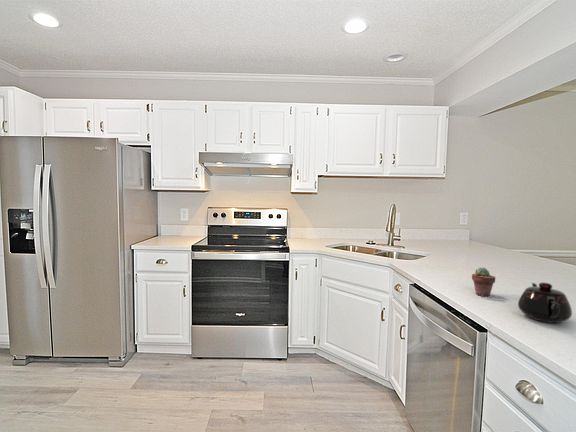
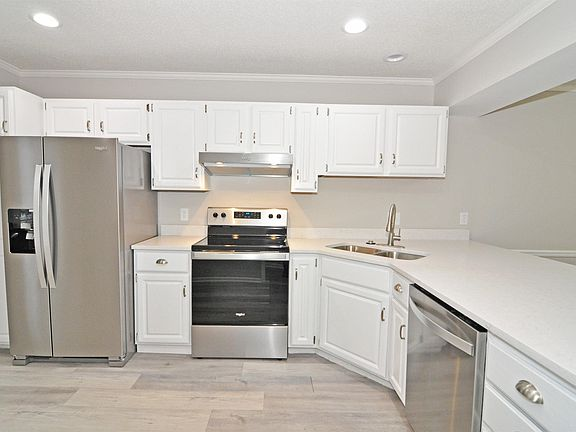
- teapot (543, 299)
- potted succulent (483, 280)
